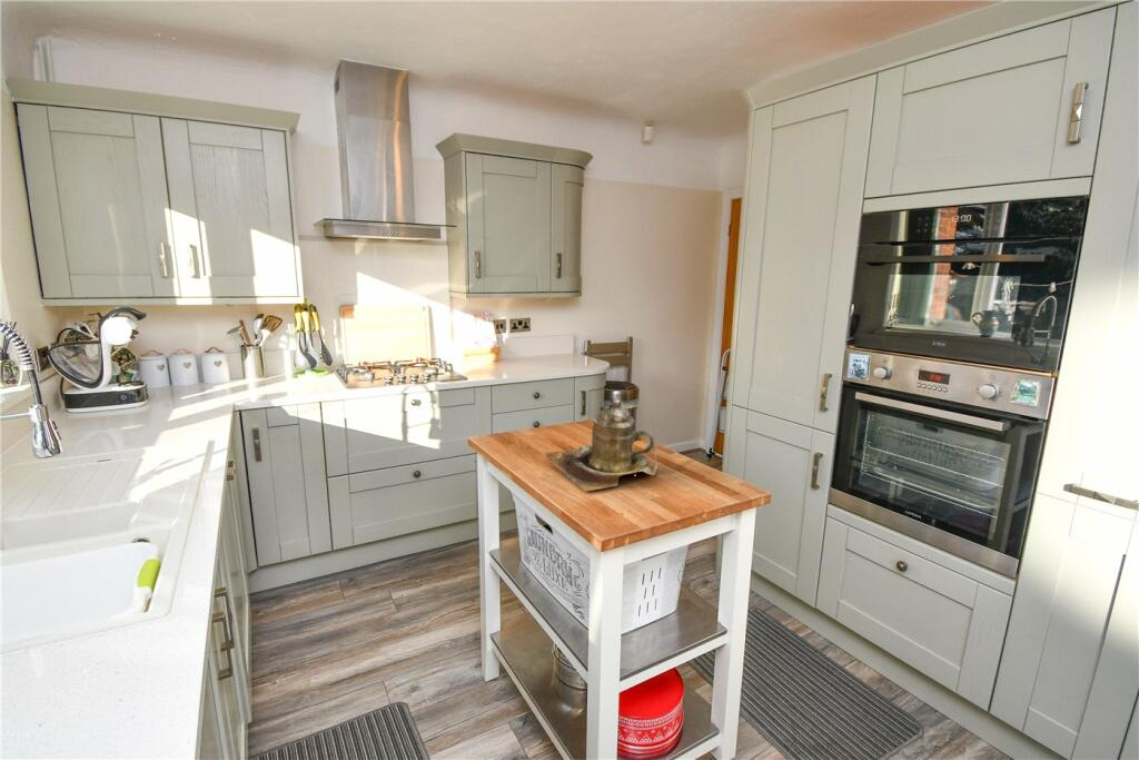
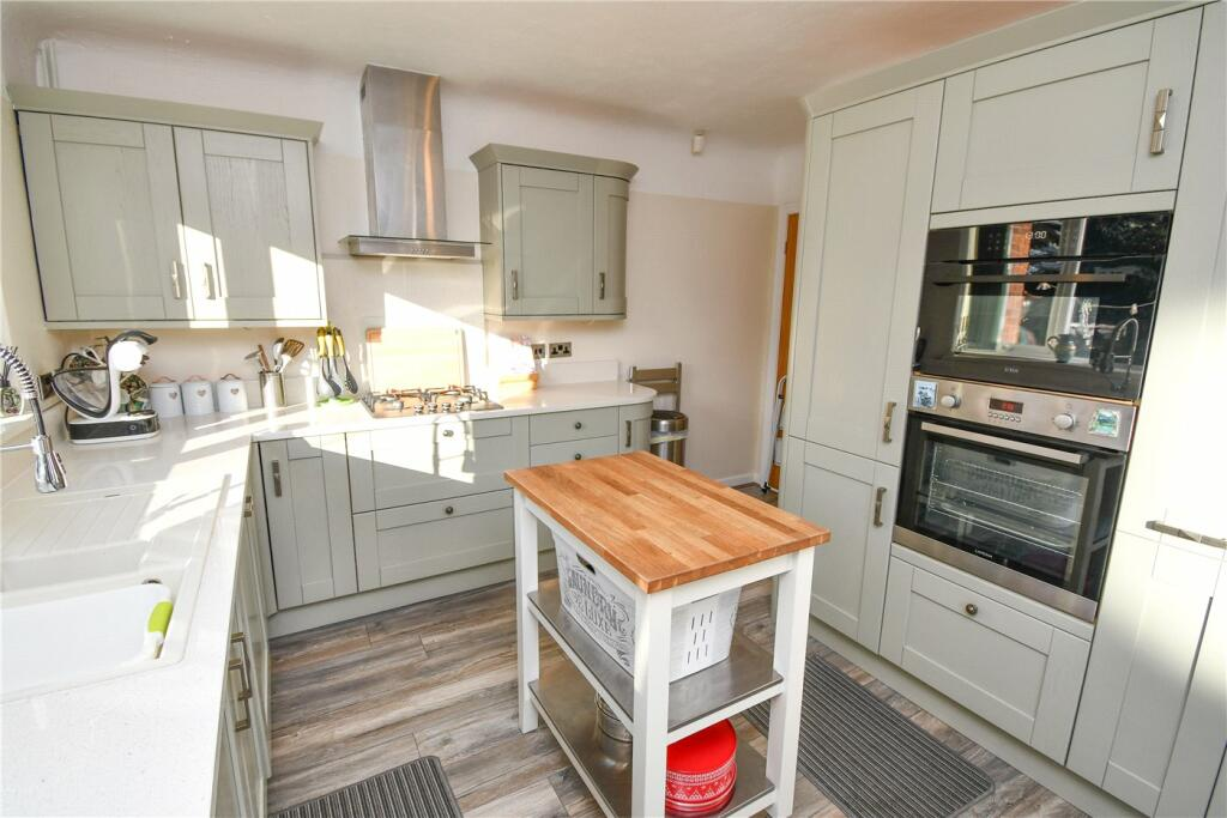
- teapot (603, 433)
